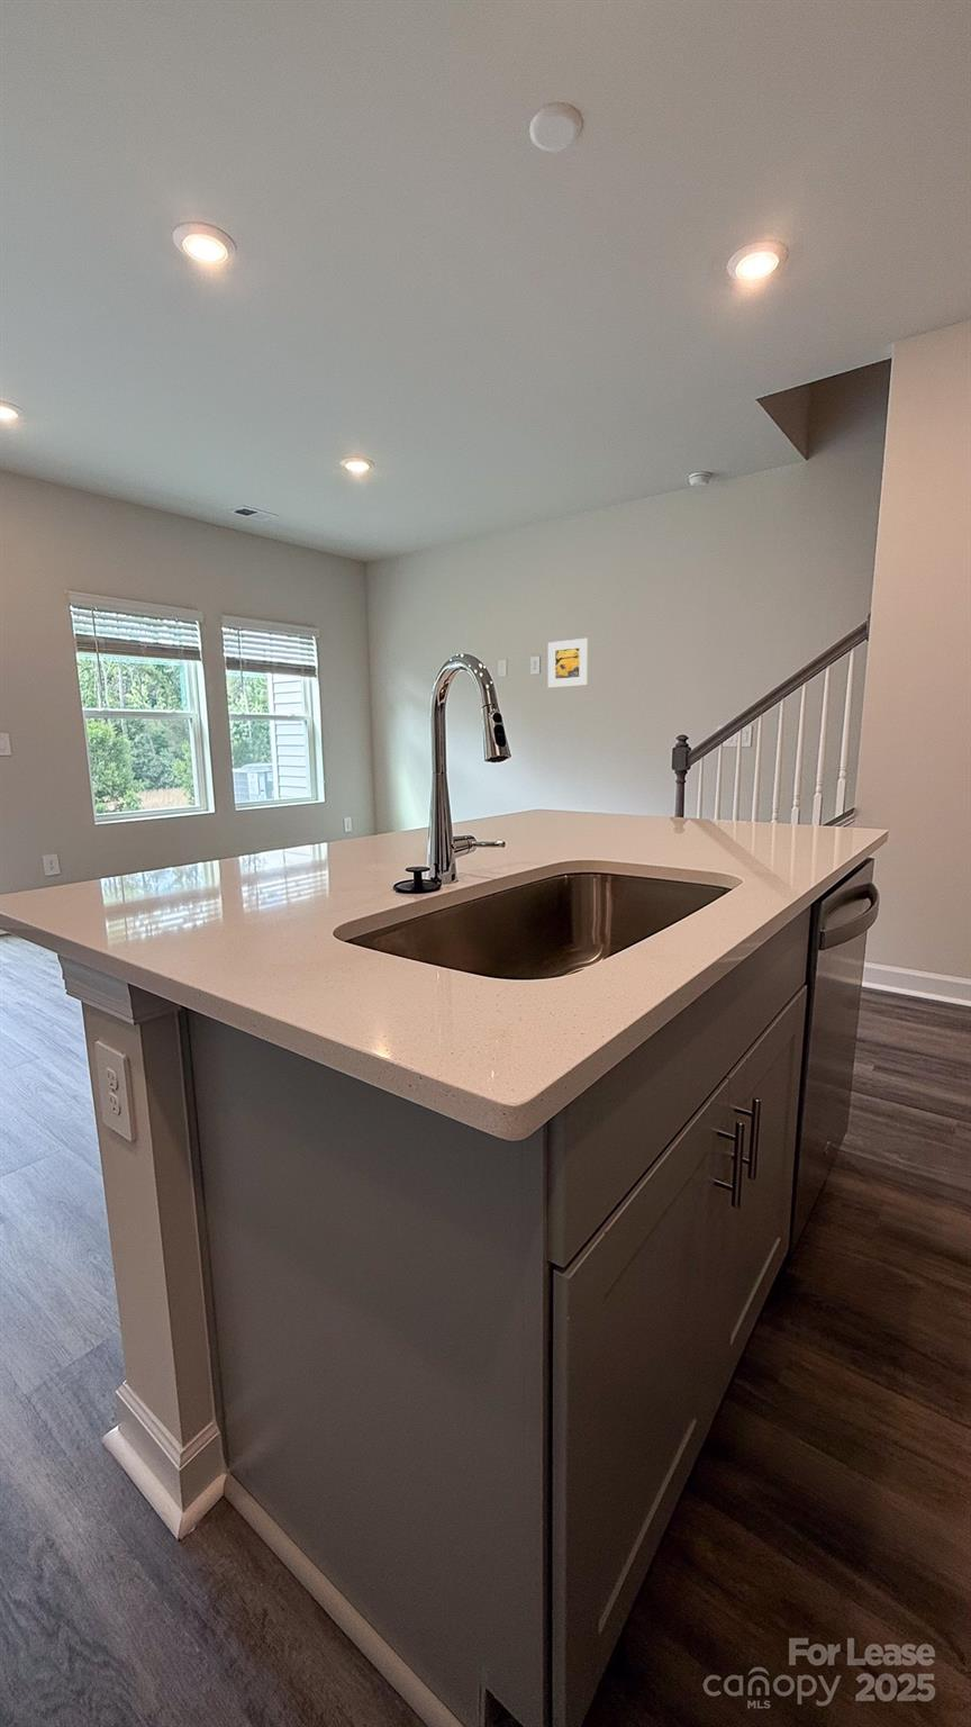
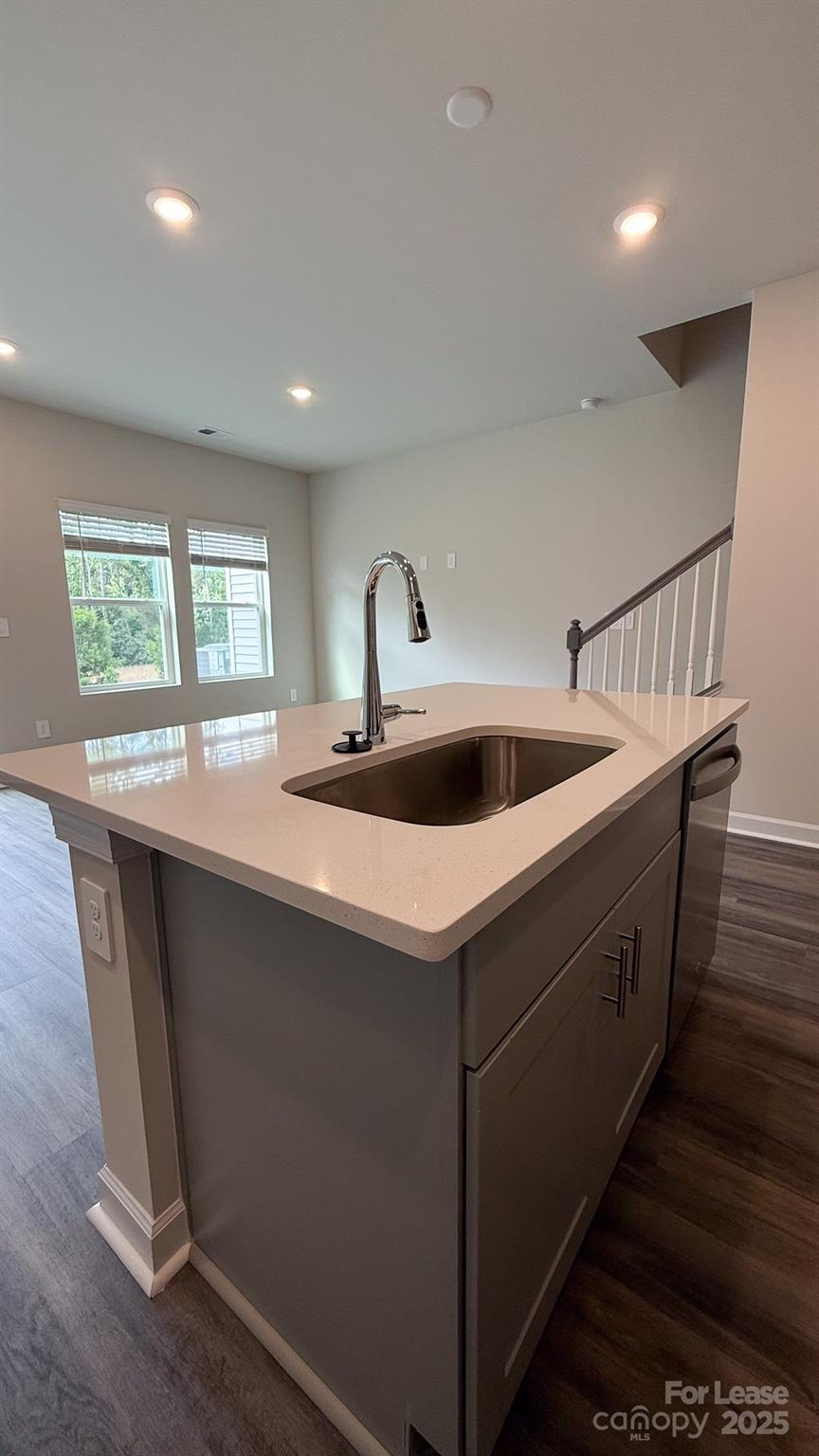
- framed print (568, 663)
